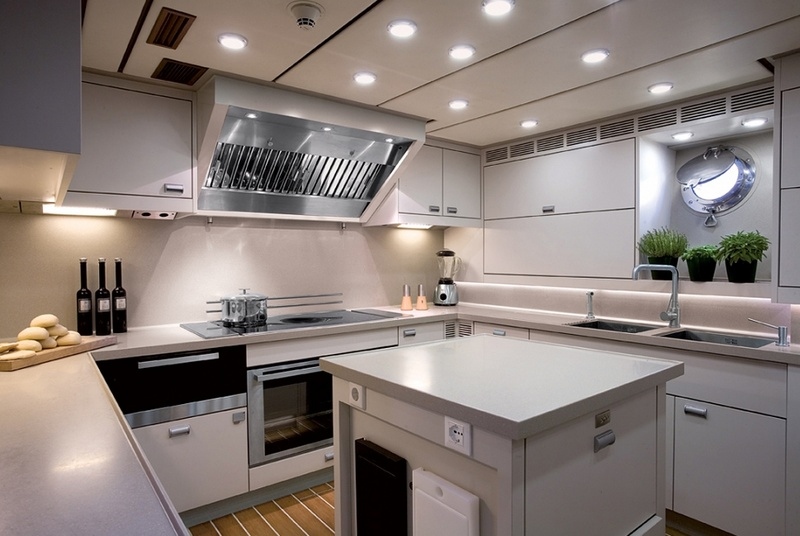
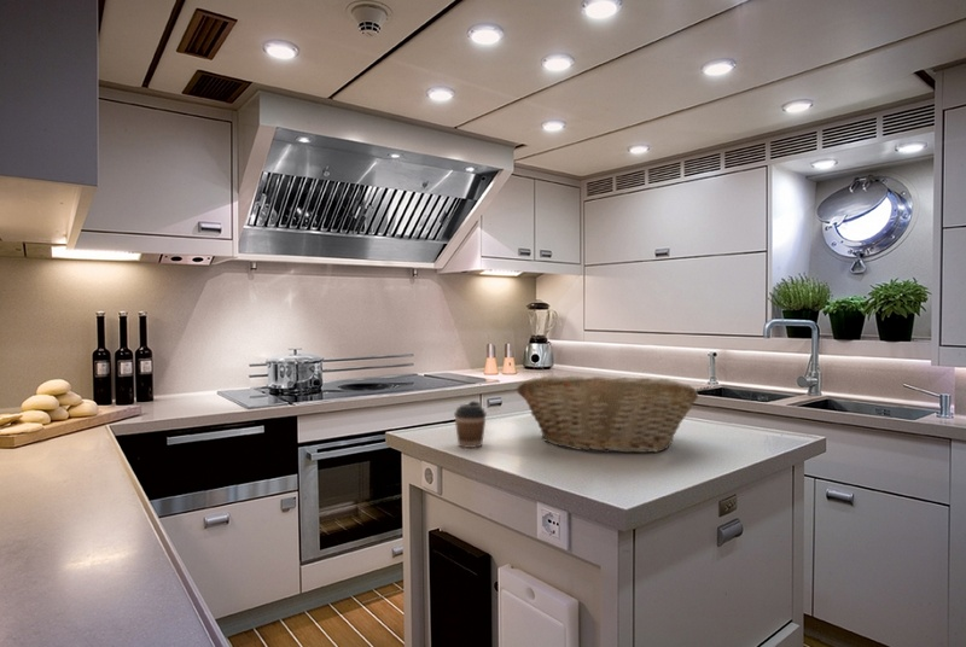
+ fruit basket (604, 407)
+ coffee cup (470, 424)
